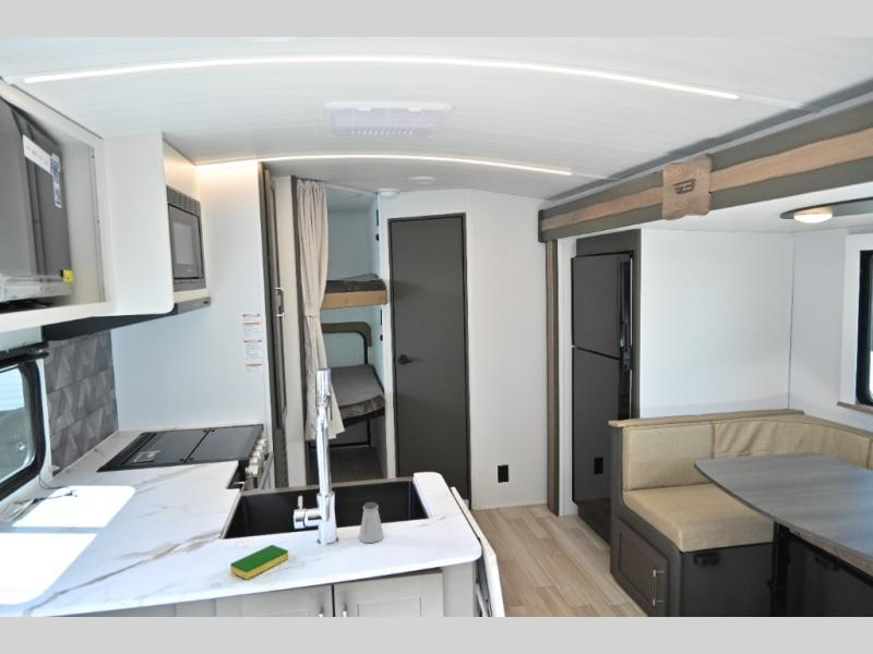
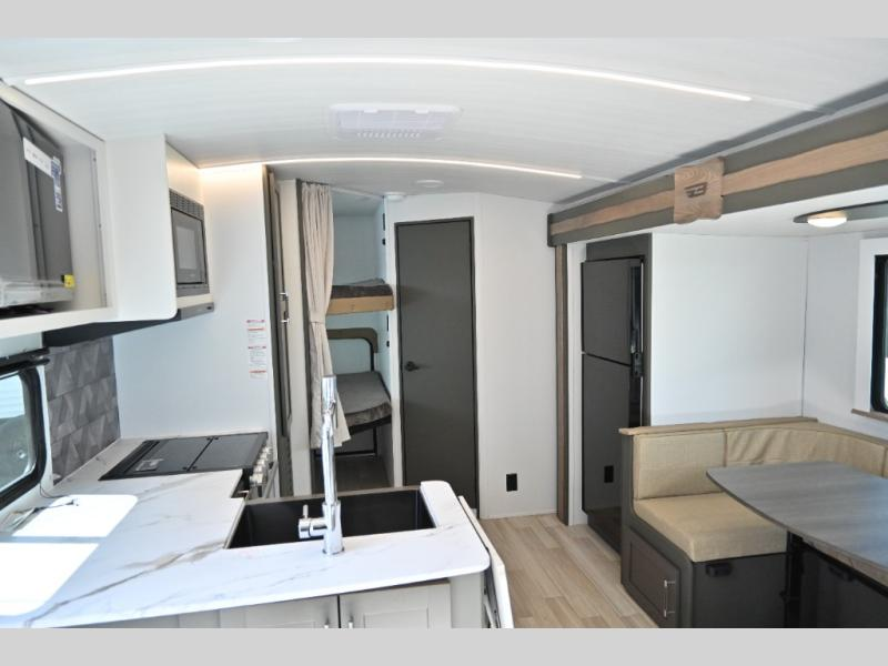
- dish sponge (260, 560)
- saltshaker (370, 520)
